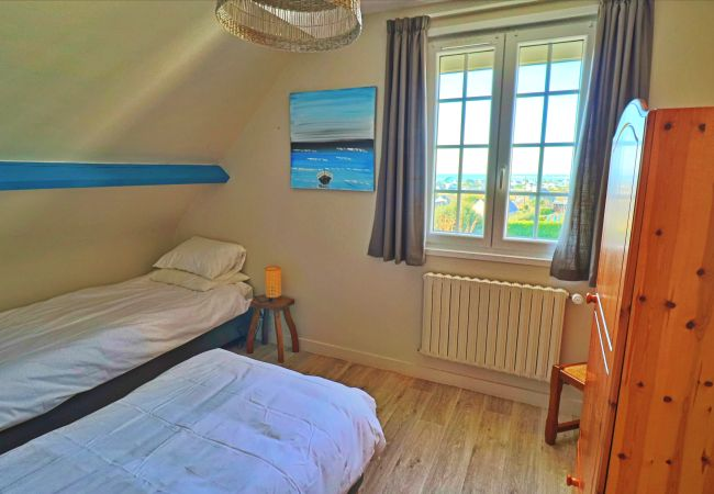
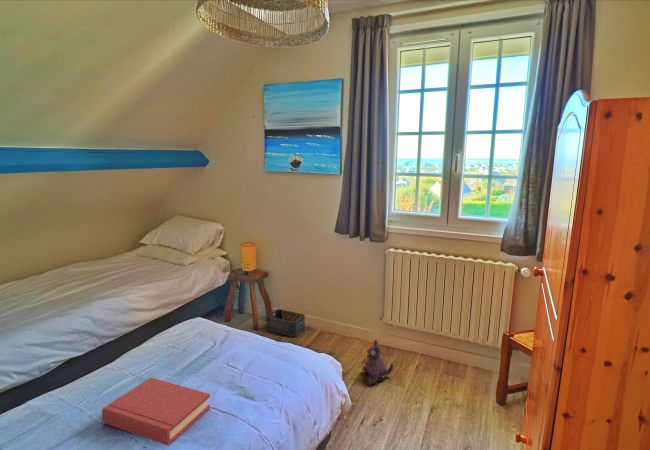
+ plush toy (379, 359)
+ storage bin (285, 322)
+ hardback book (158, 408)
